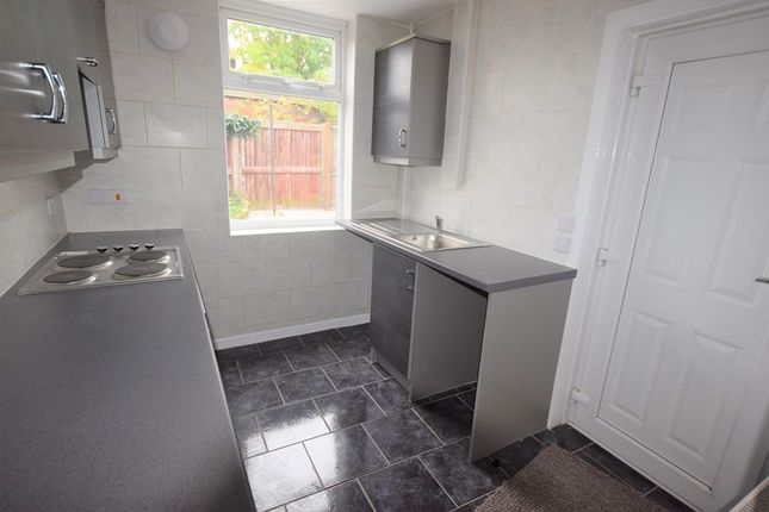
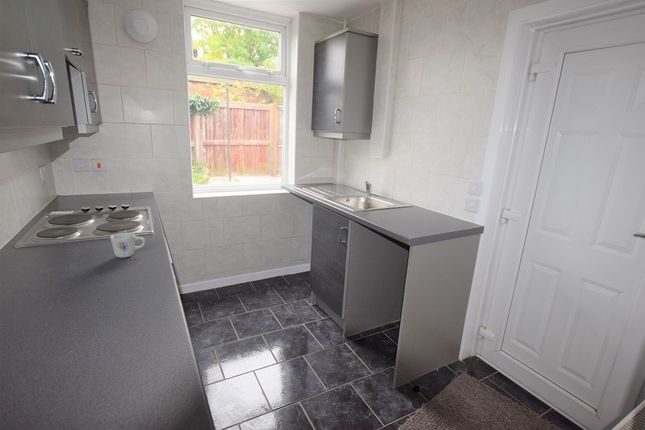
+ mug (128, 245)
